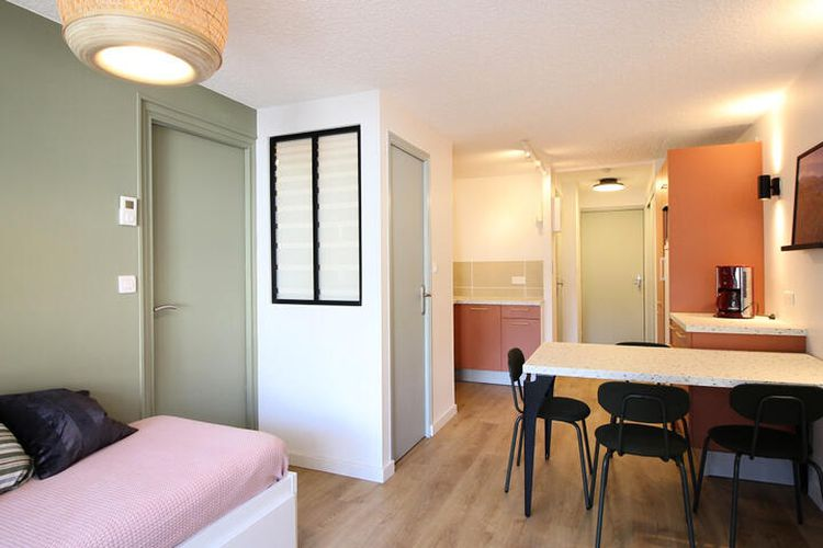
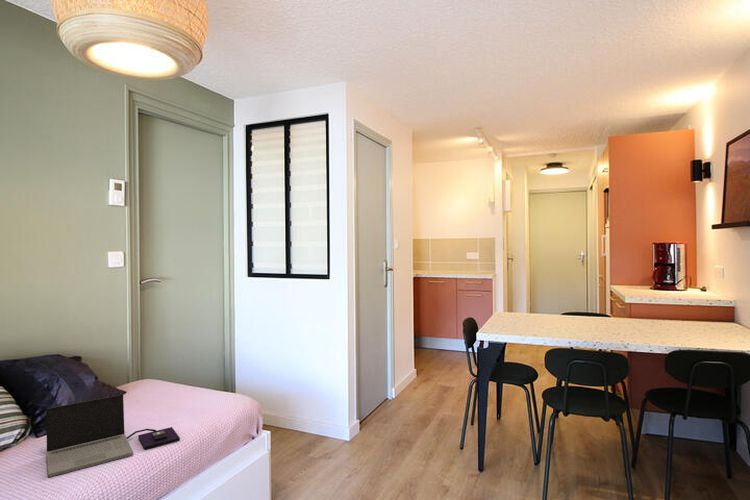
+ laptop computer (115, 425)
